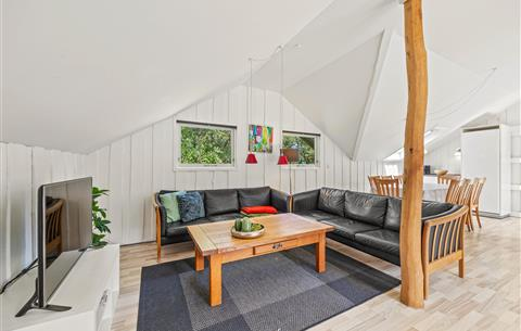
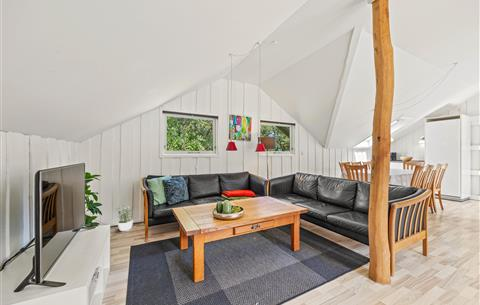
+ potted plant (124, 216)
